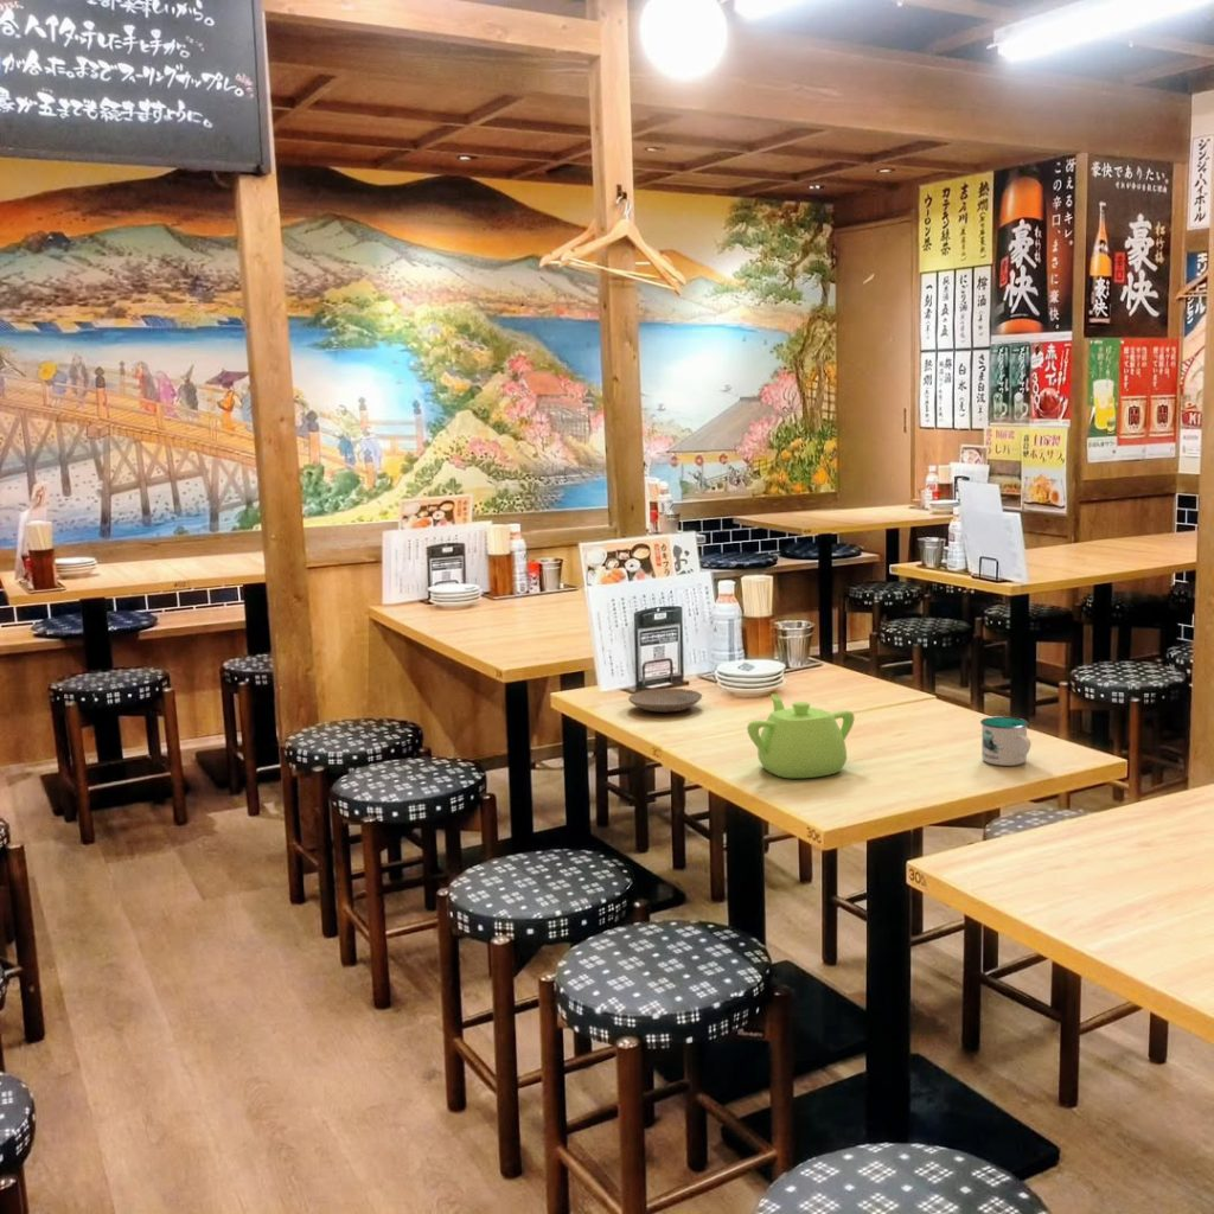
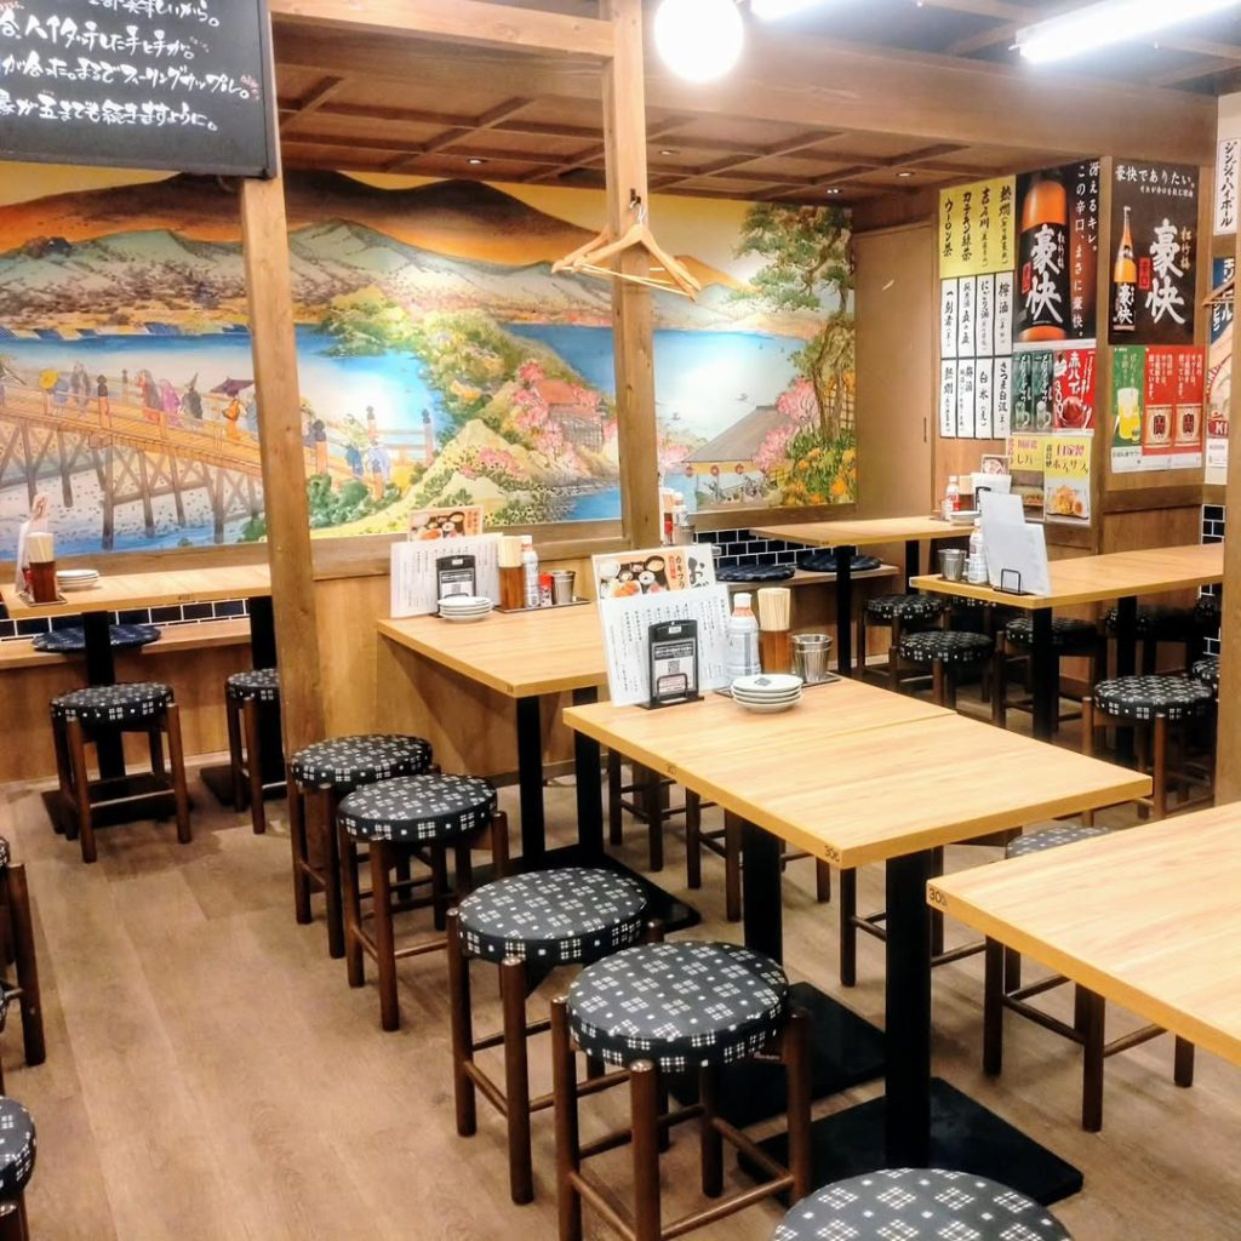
- plate (665, 702)
- mug (1008, 742)
- teapot (796, 733)
